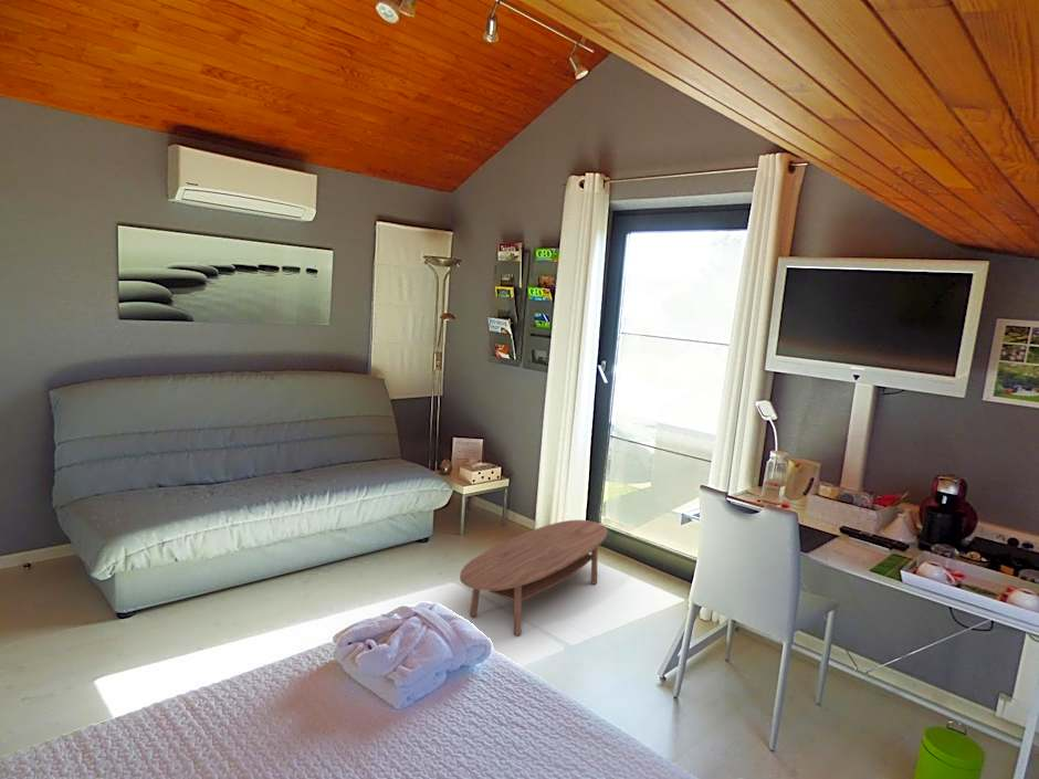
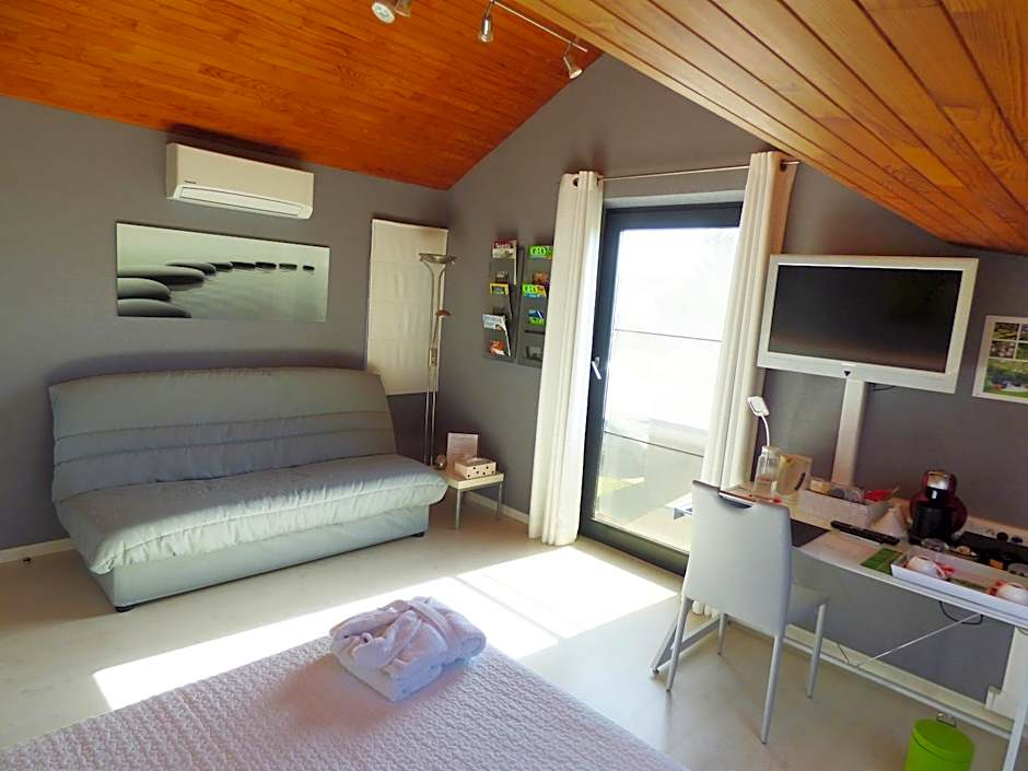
- coffee table (539, 573)
